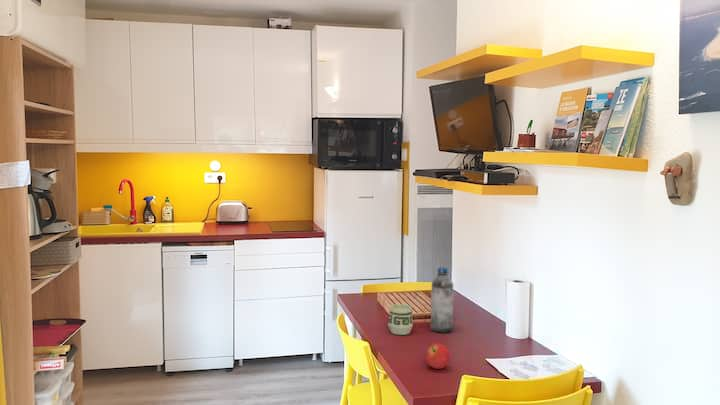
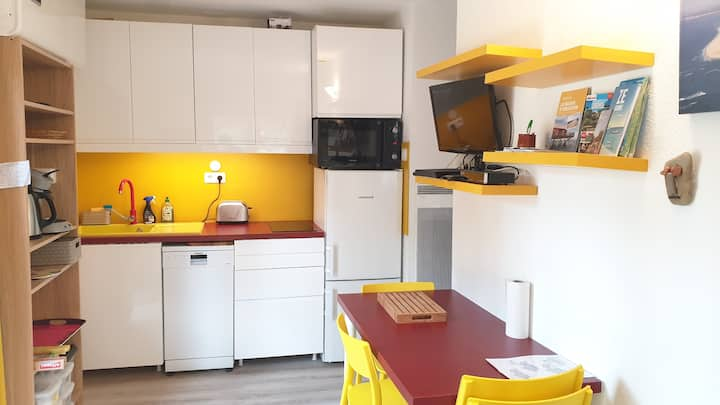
- water bottle (442, 298)
- cup (400, 319)
- fruit (437, 356)
